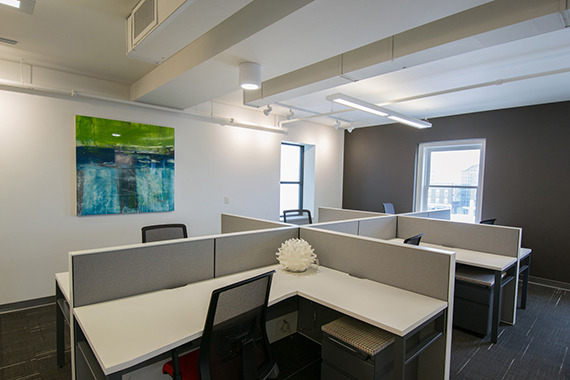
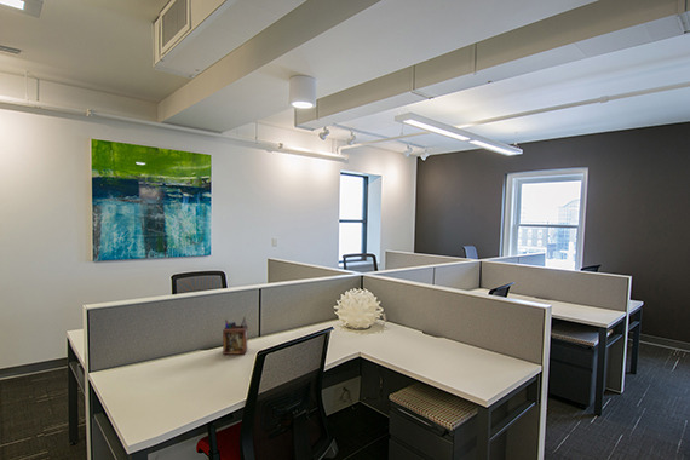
+ desk organizer (235, 334)
